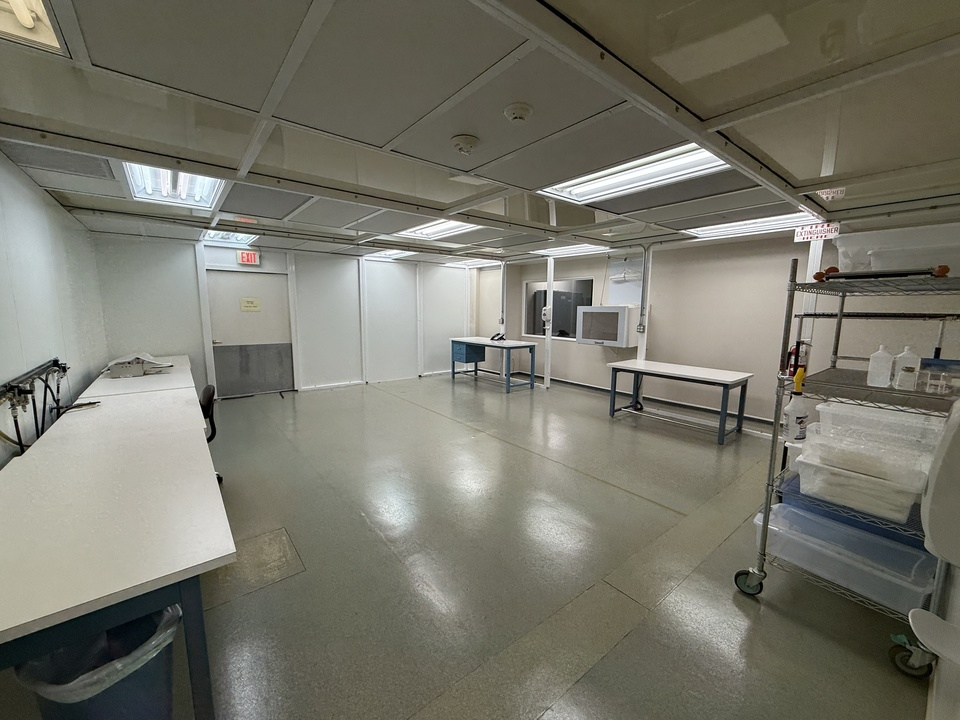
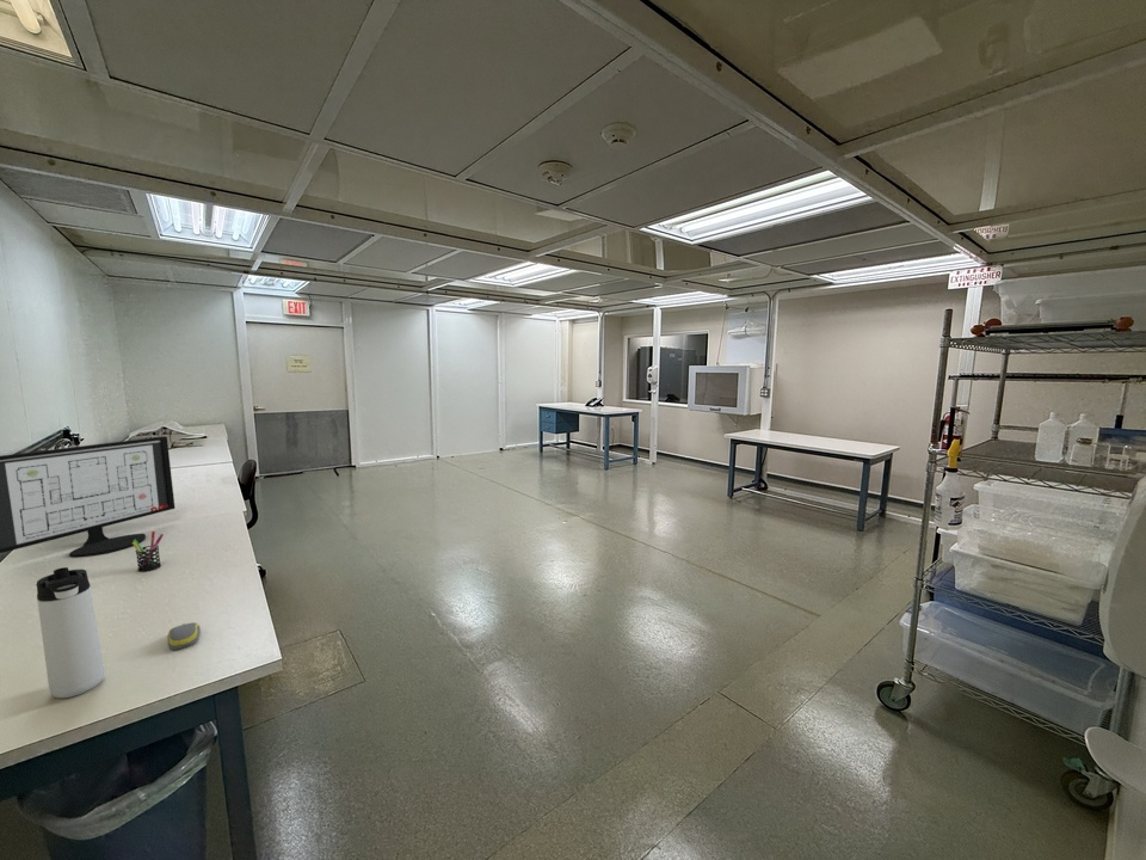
+ thermos bottle (70, 632)
+ computer monitor (101, 497)
+ pen holder (146, 551)
+ computer mouse (183, 632)
